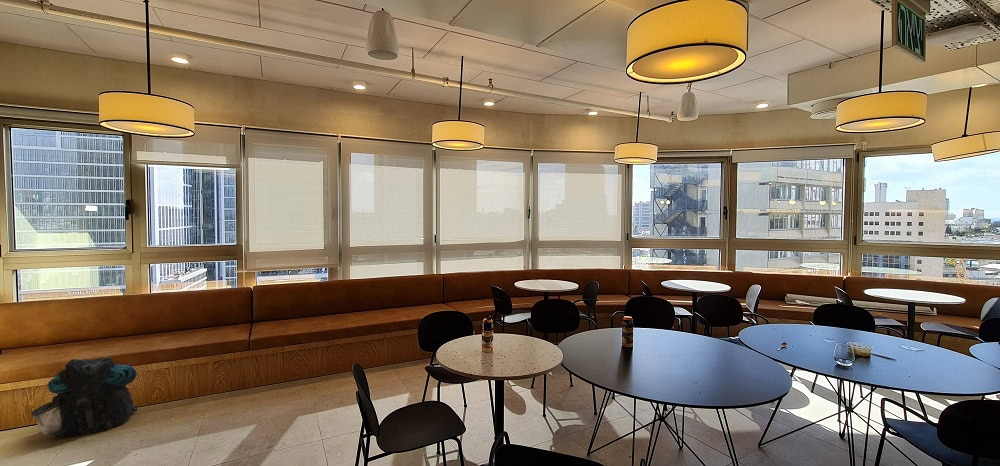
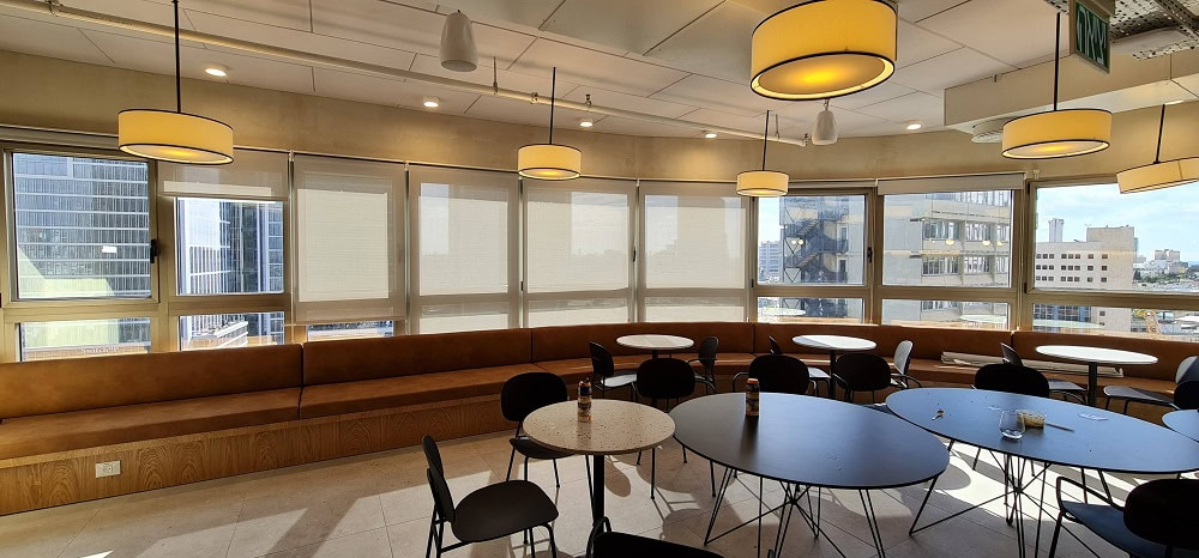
- backpack (89, 393)
